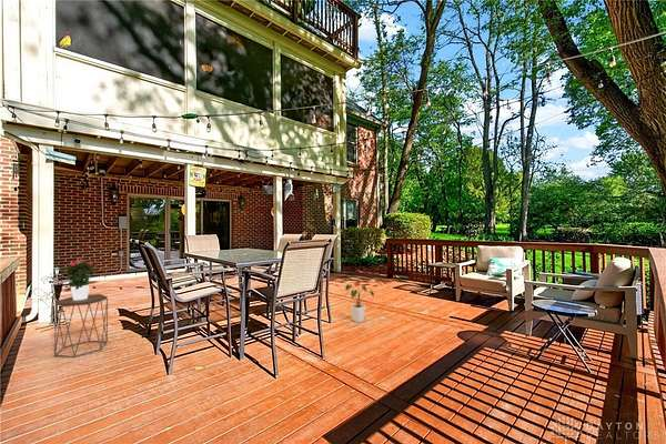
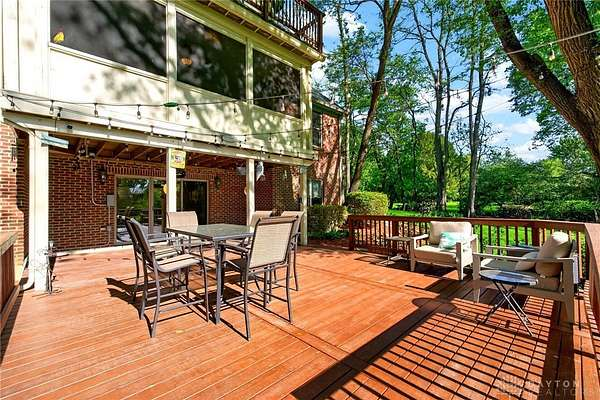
- potted flower (80, 279)
- side table (83, 323)
- house plant (359, 301)
